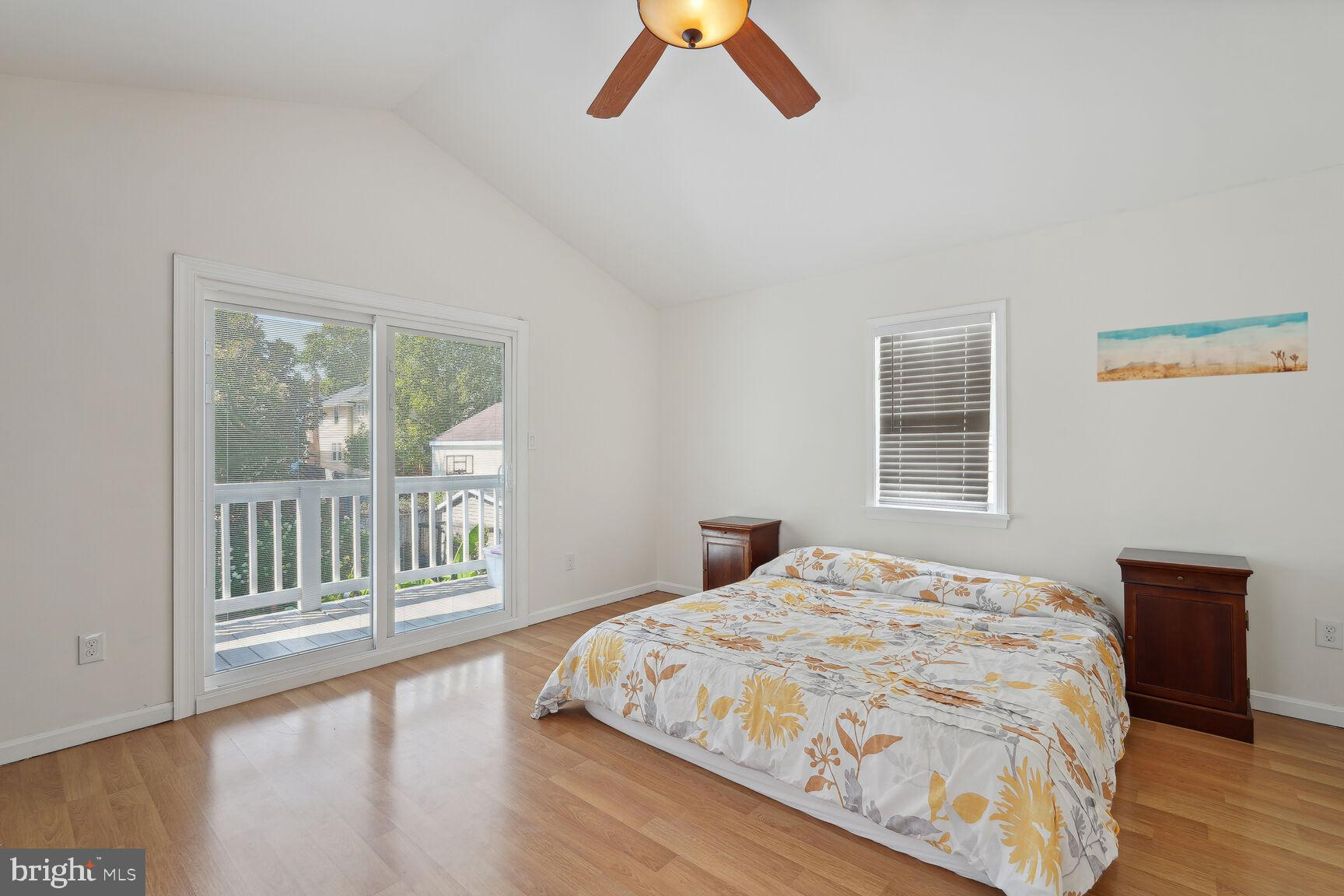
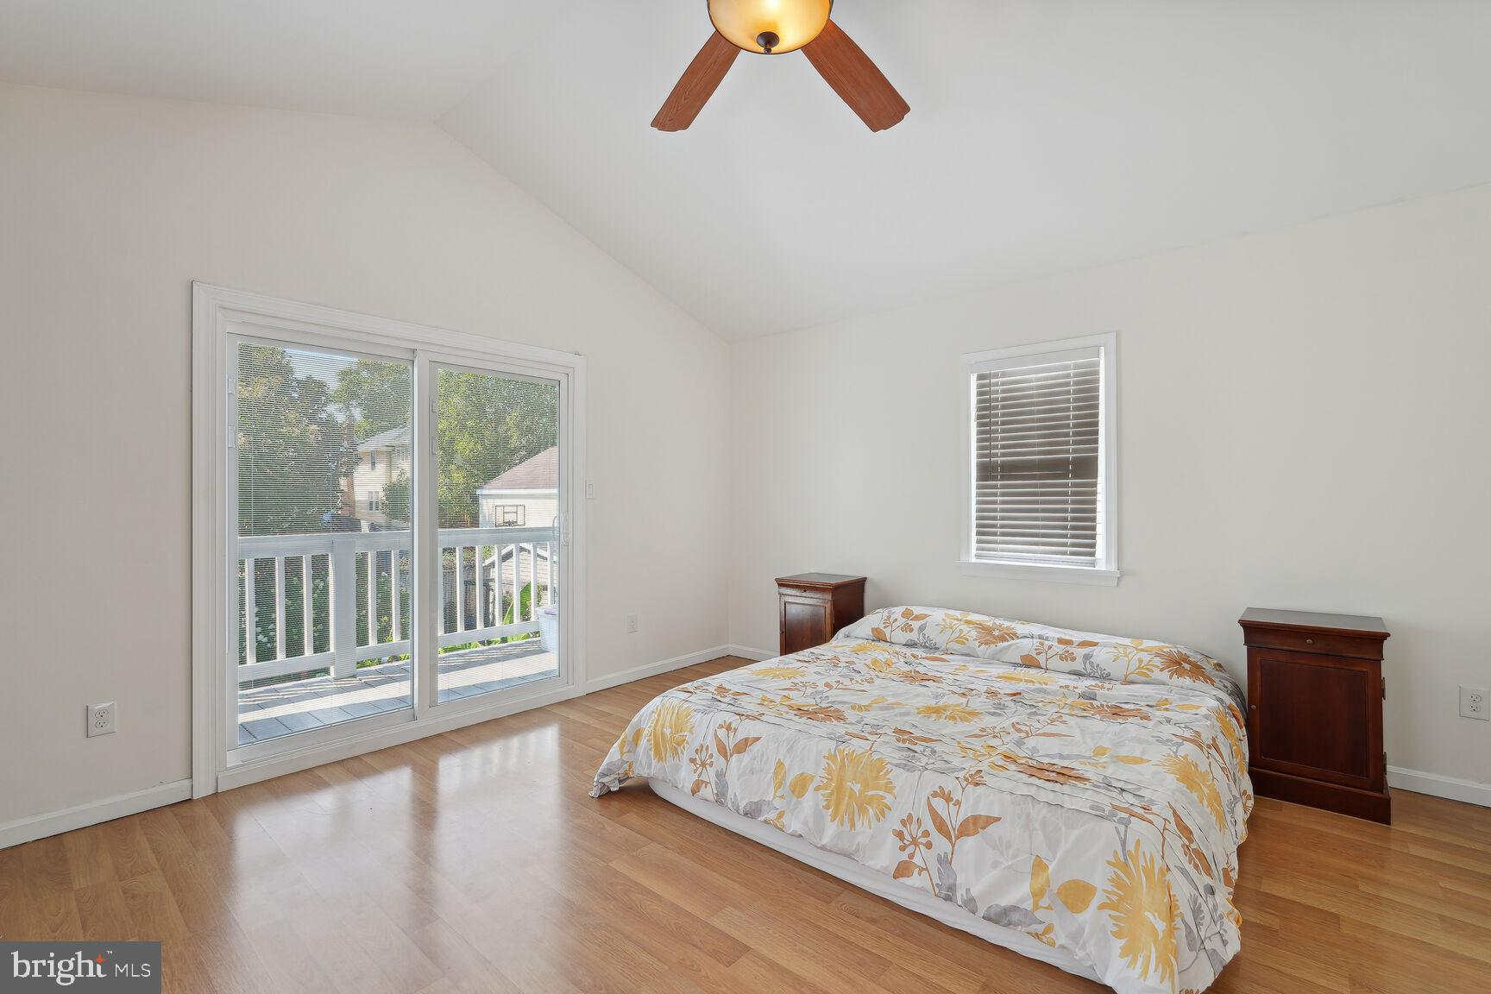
- wall art (1193, 350)
